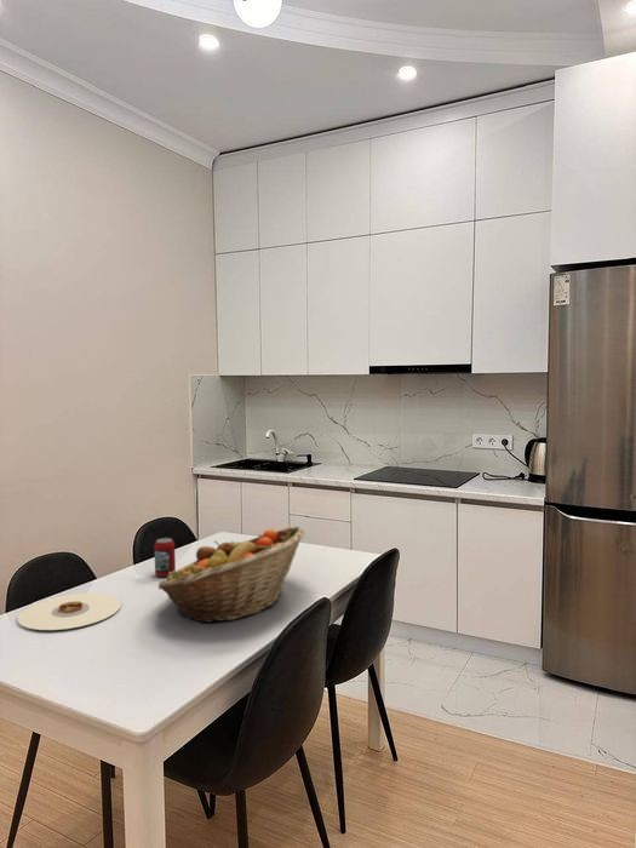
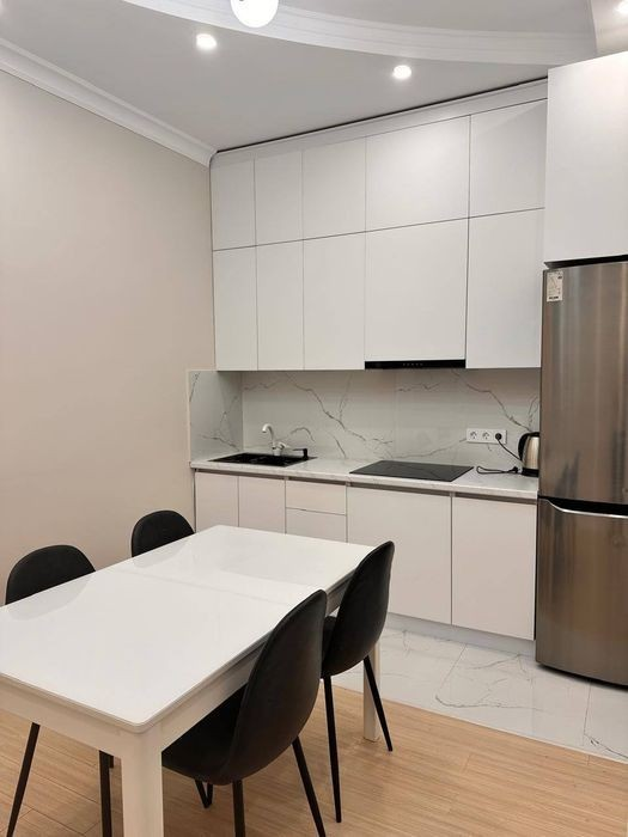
- plate (70, 607)
- beverage can (165, 557)
- fruit basket (235, 567)
